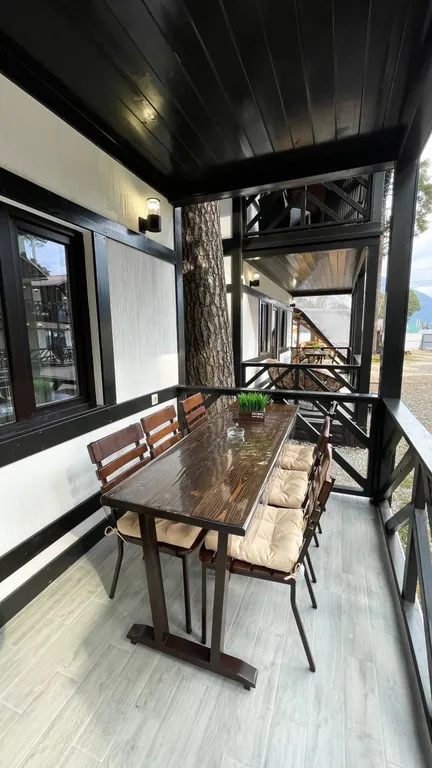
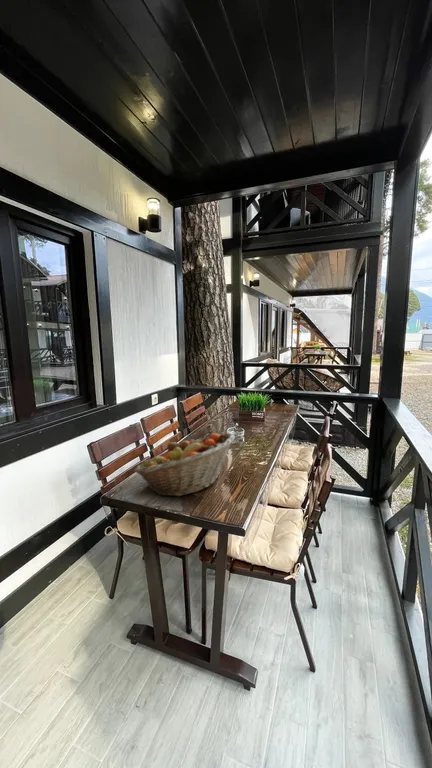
+ fruit basket (187, 459)
